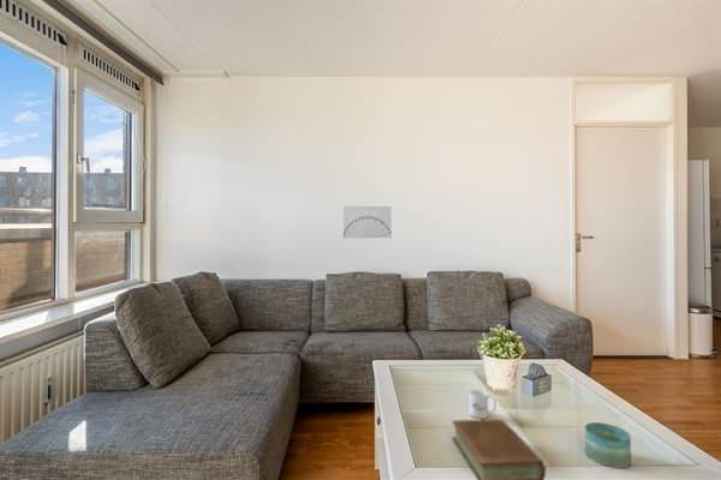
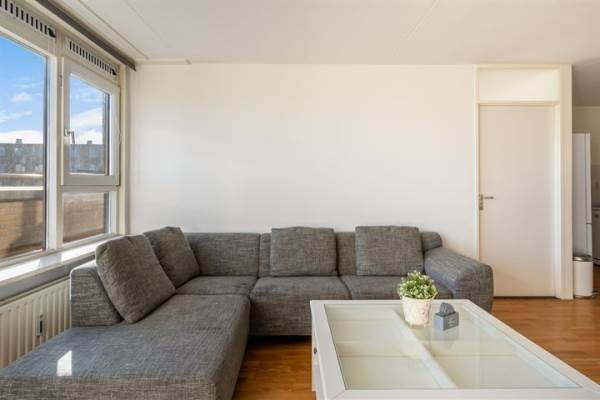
- mug (482, 403)
- candle (607, 444)
- wall art (367, 222)
- book (494, 448)
